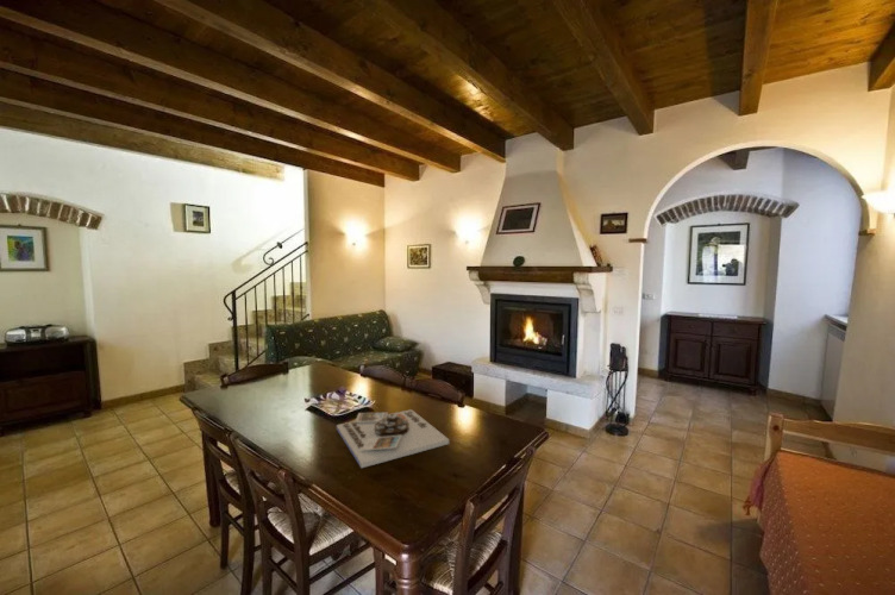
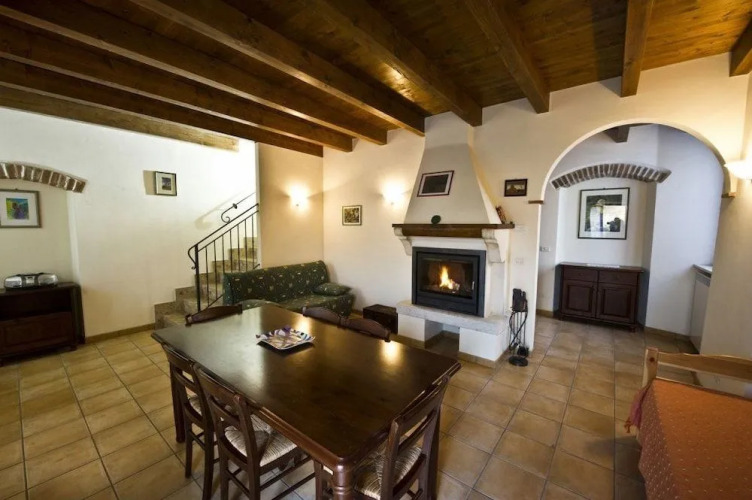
- board game (387, 424)
